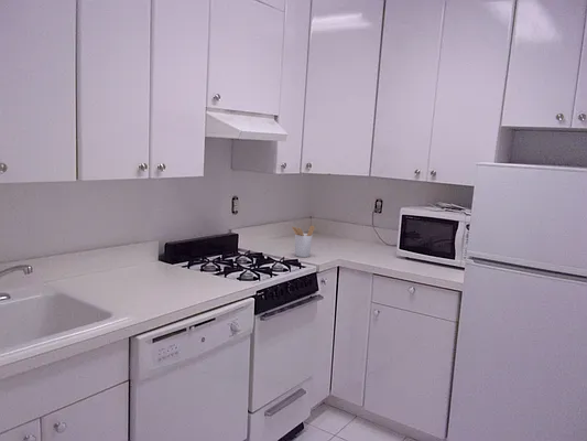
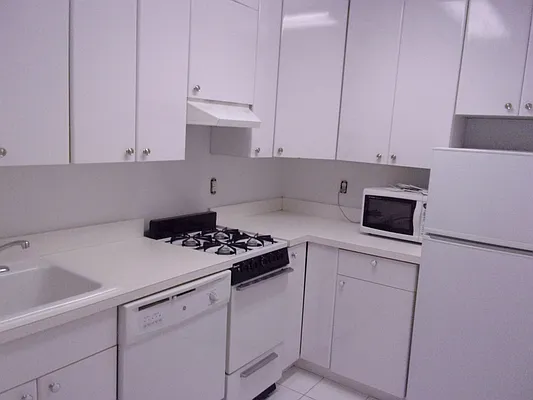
- utensil holder (301, 240)
